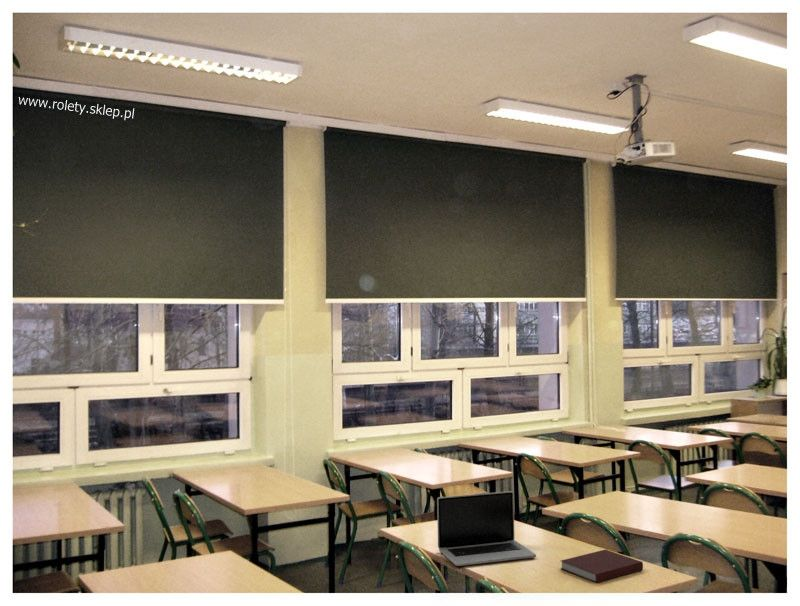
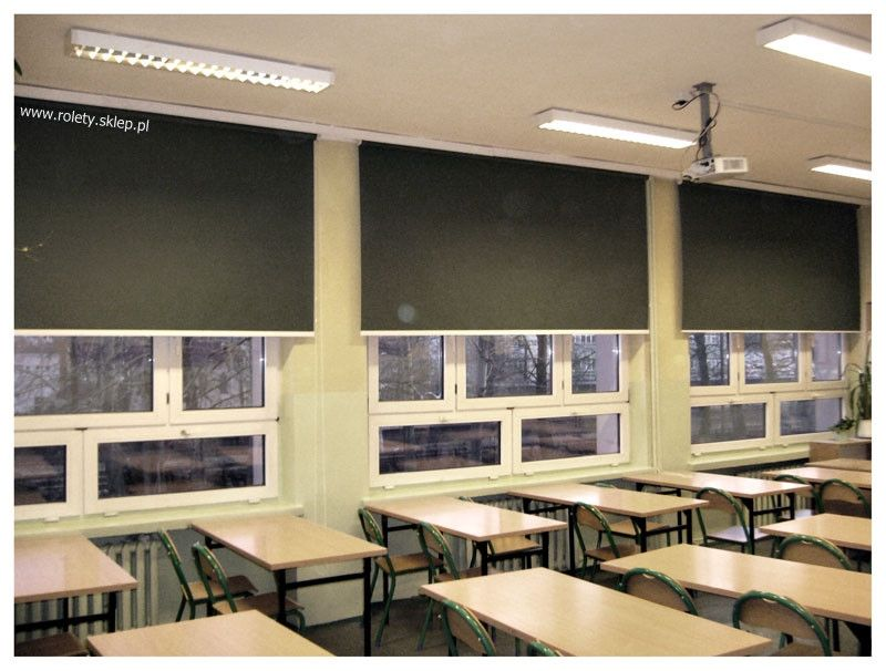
- laptop (486, 527)
- notebook (601, 565)
